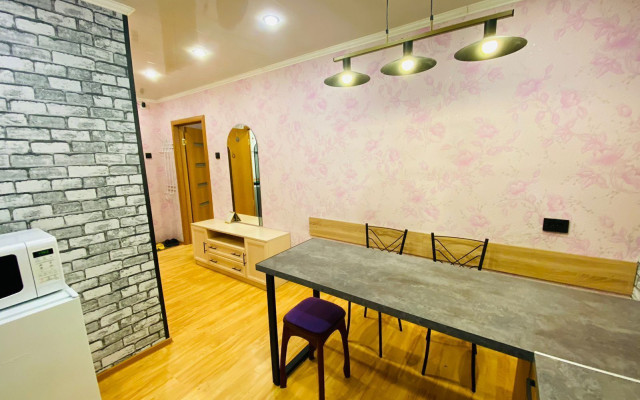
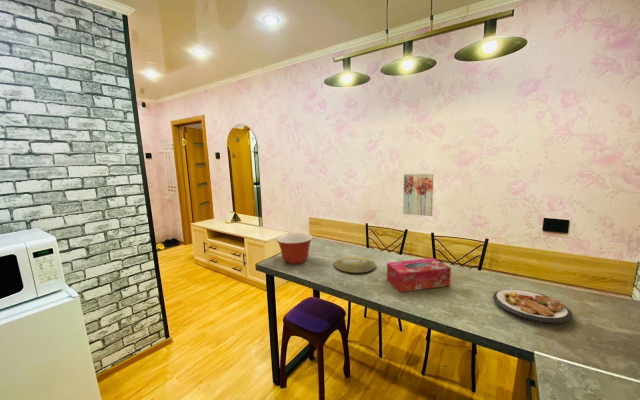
+ wall art (417, 194)
+ tissue box (417, 273)
+ plate (529, 302)
+ mixing bowl (295, 249)
+ plate (354, 264)
